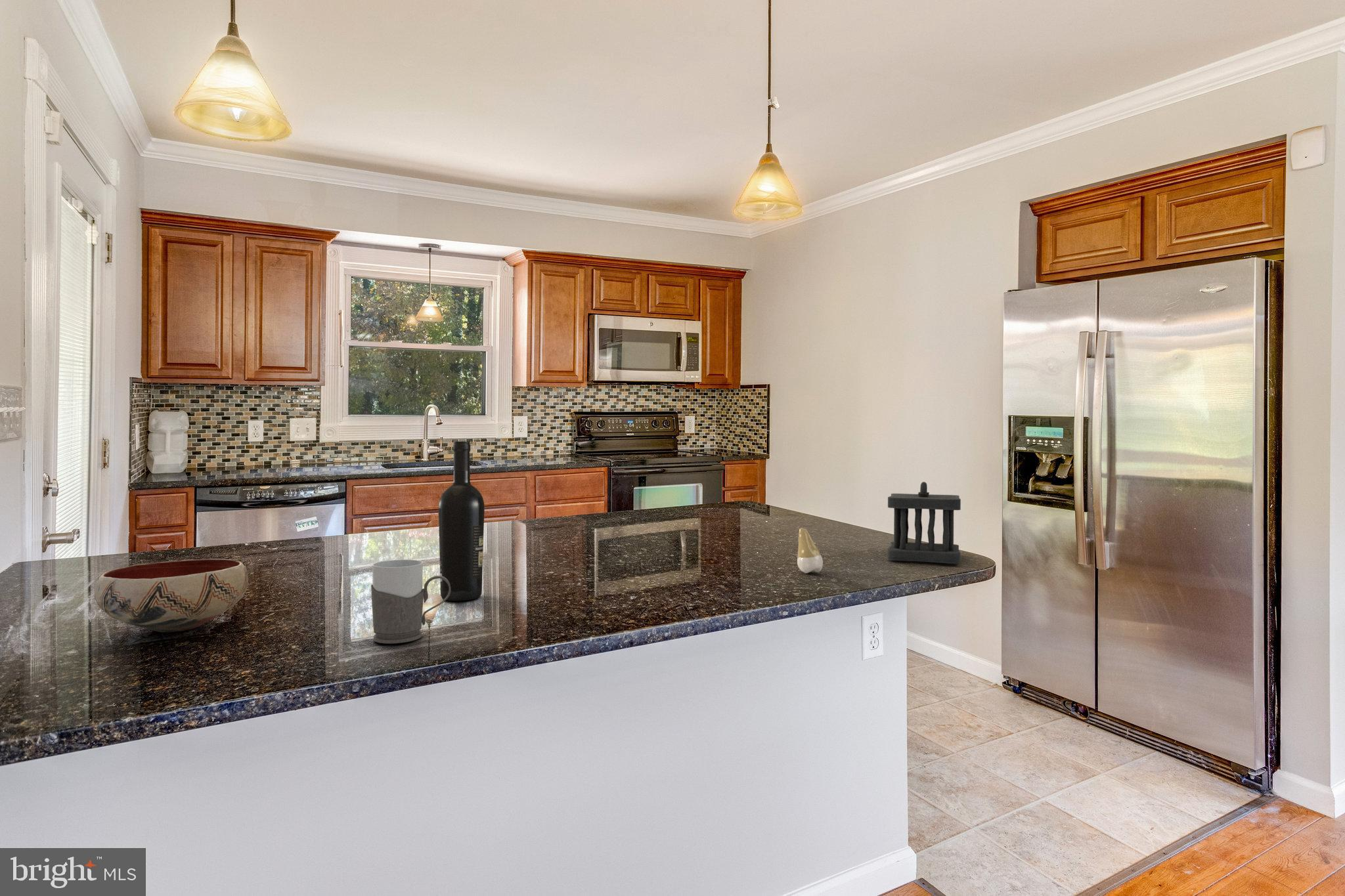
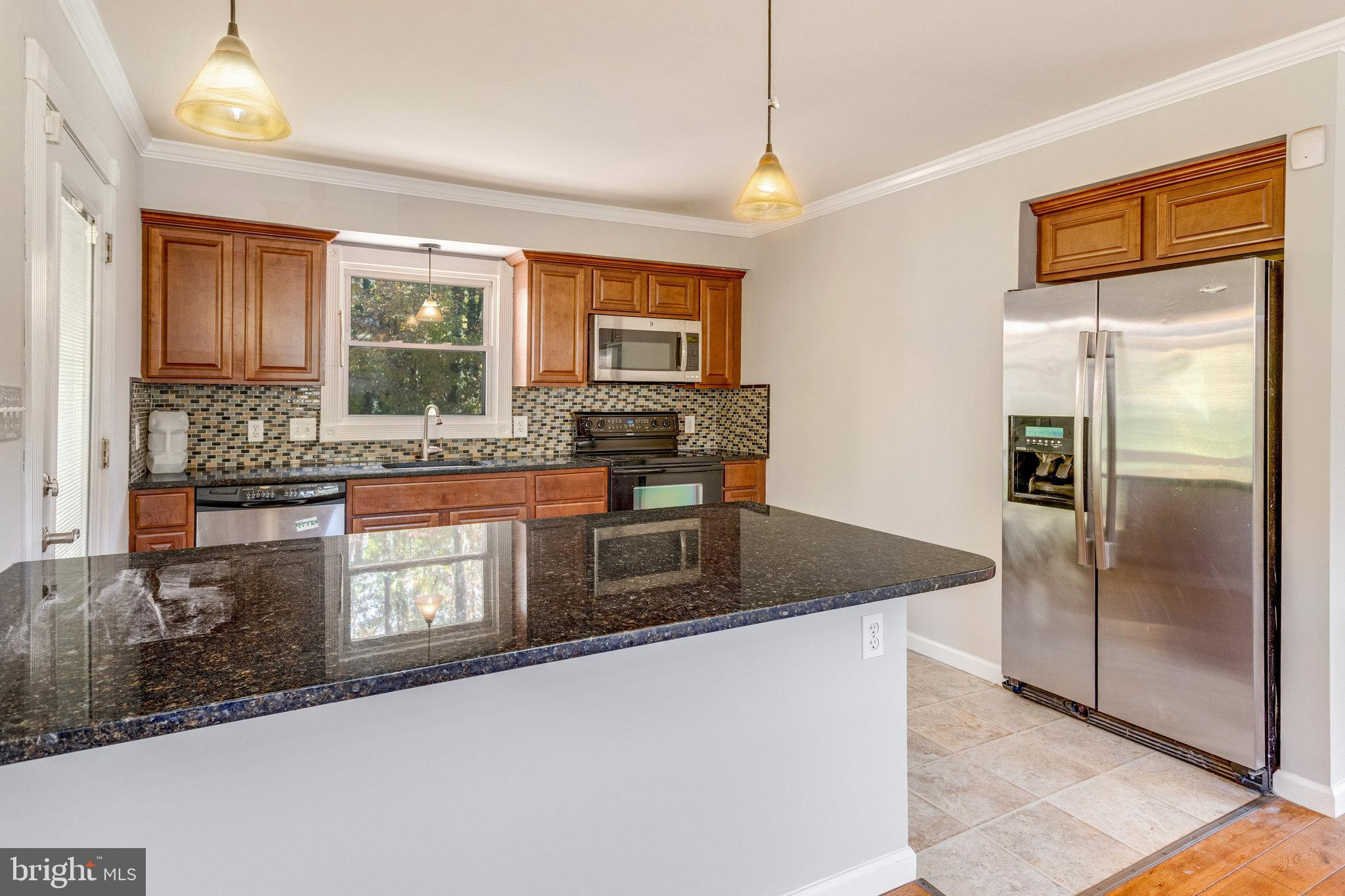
- mug (411, 599)
- bowl (175, 597)
- utensil holder (921, 519)
- wine bottle (461, 519)
- tooth (809, 550)
